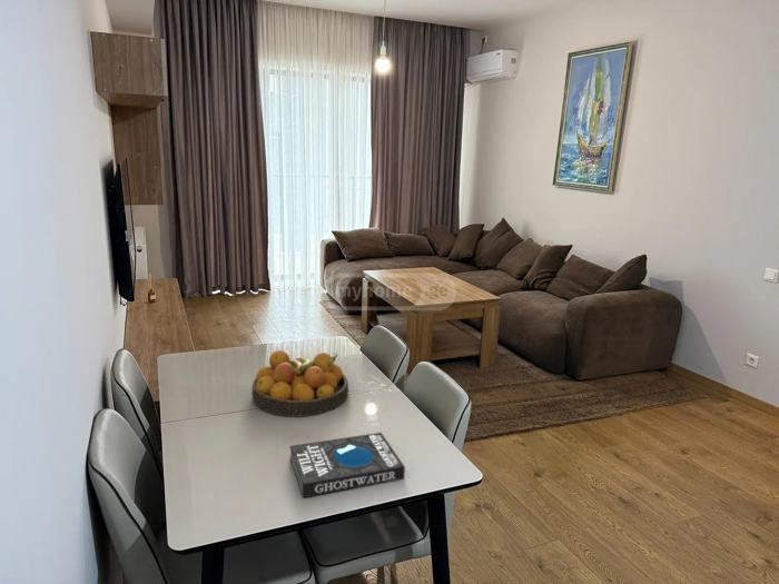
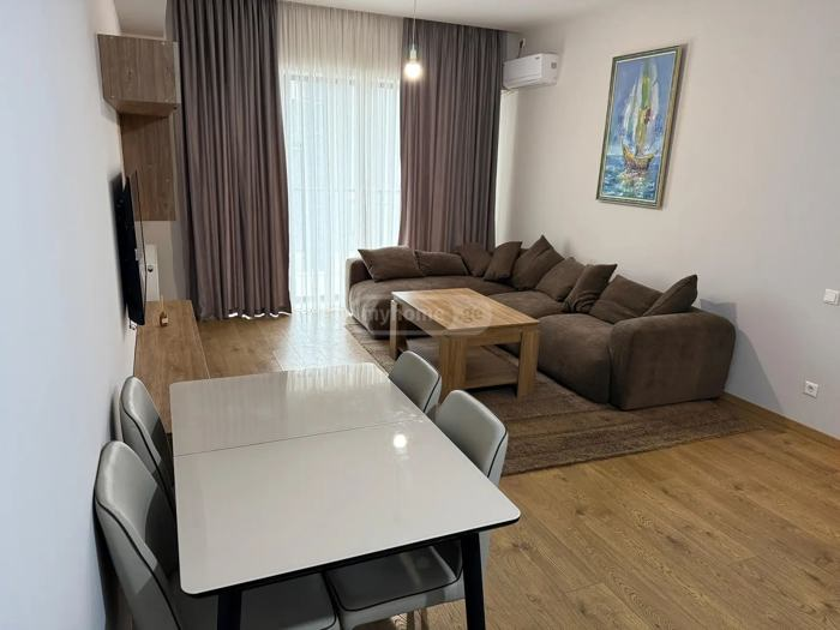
- book (345, 462)
- fruit bowl (300, 375)
